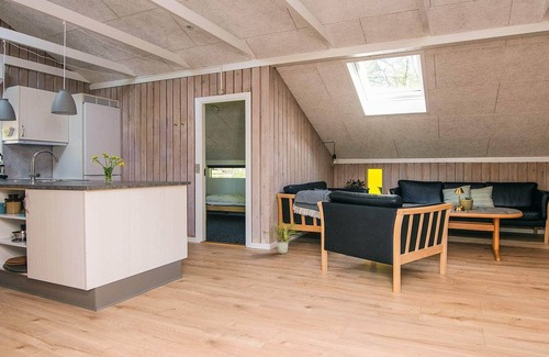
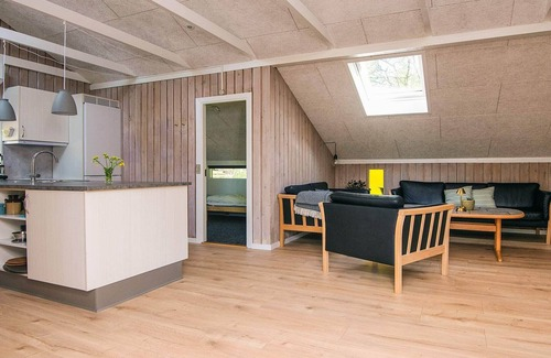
- potted plant (283, 237)
